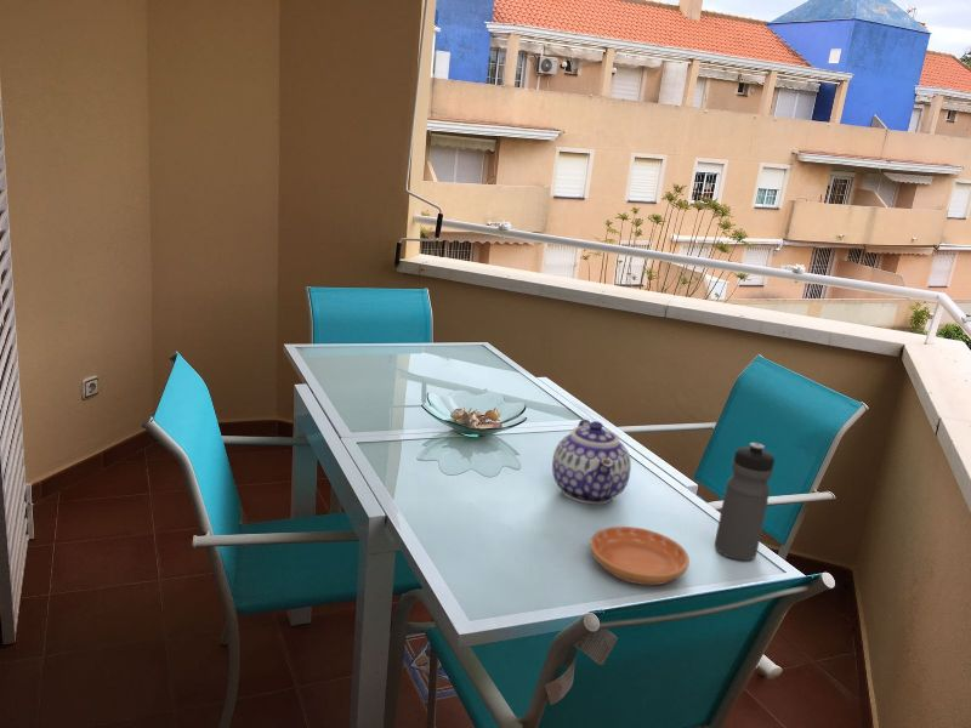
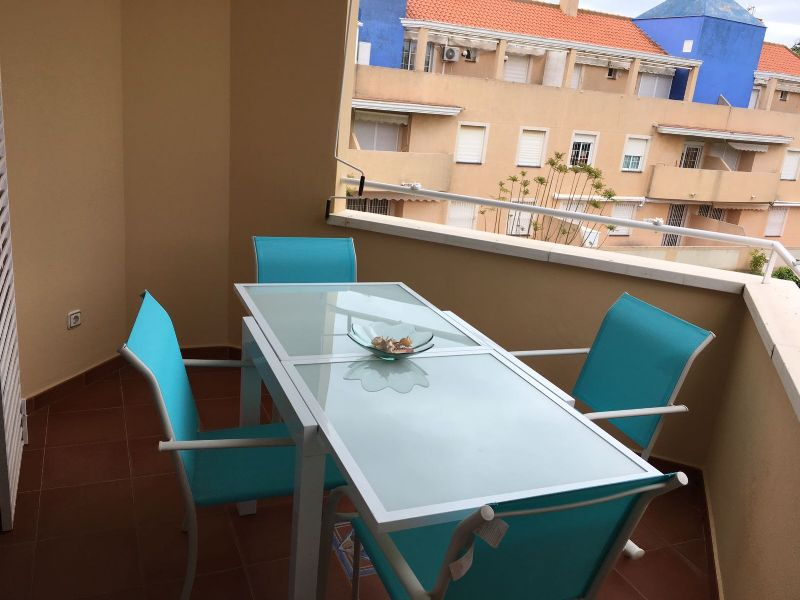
- saucer (637, 556)
- teapot (592, 457)
- water bottle (745, 499)
